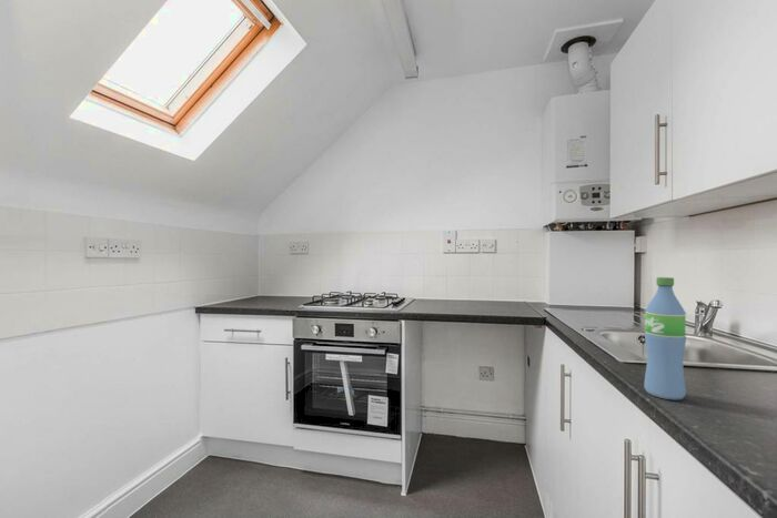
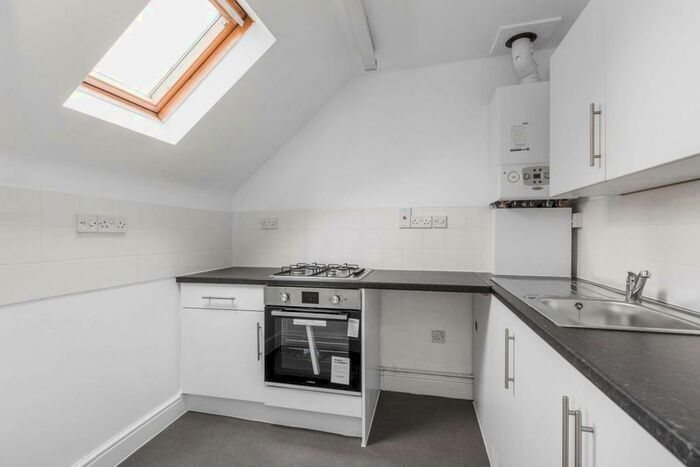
- water bottle (664, 335)
